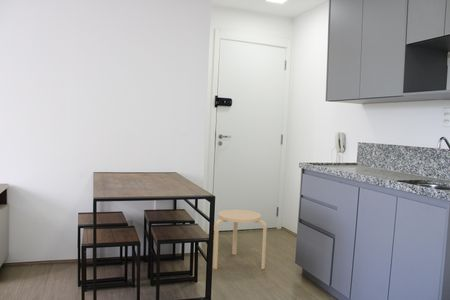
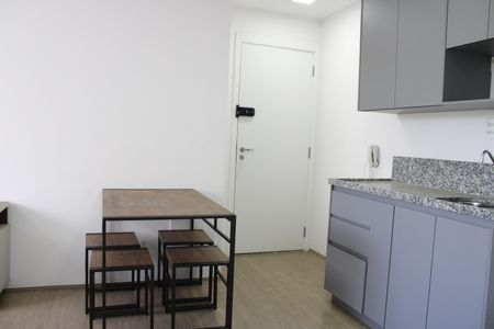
- stool (236, 239)
